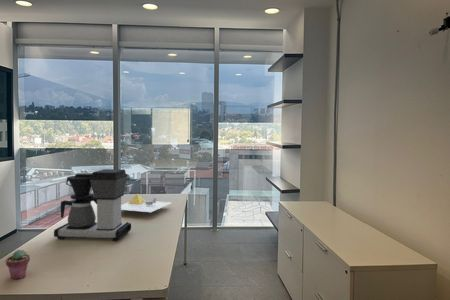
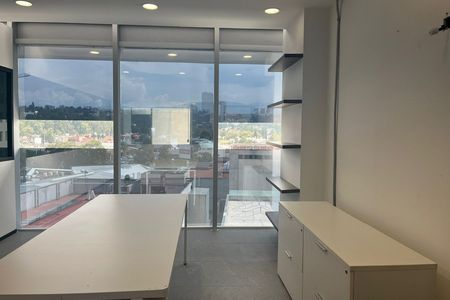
- potted succulent (18, 263)
- coffee maker (94, 201)
- desk organizer (142, 203)
